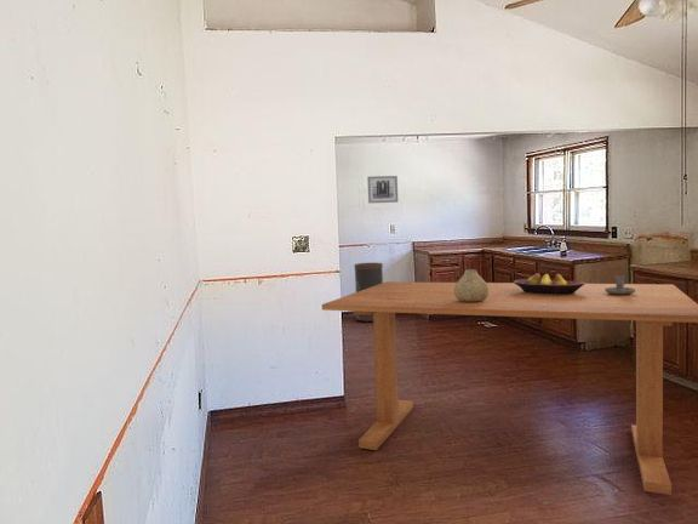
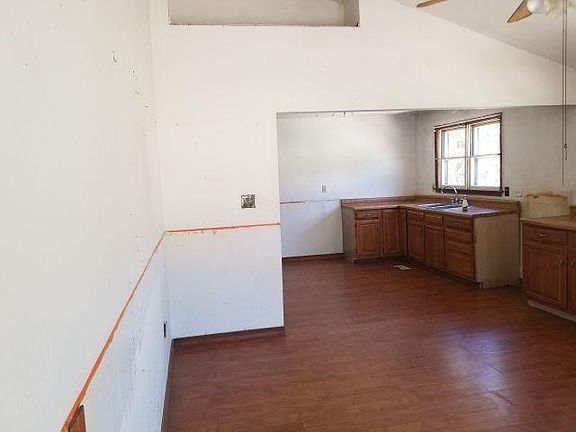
- dining table (504, 315)
- wall art (383, 189)
- vase (470, 285)
- candle holder (619, 284)
- trash can (367, 287)
- fruit bowl (548, 283)
